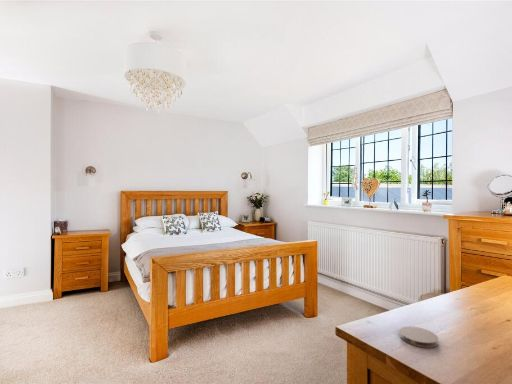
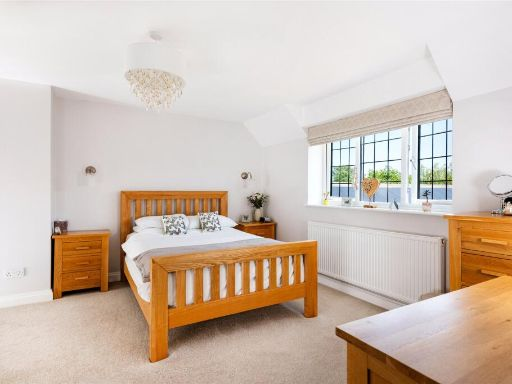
- coaster (418, 336)
